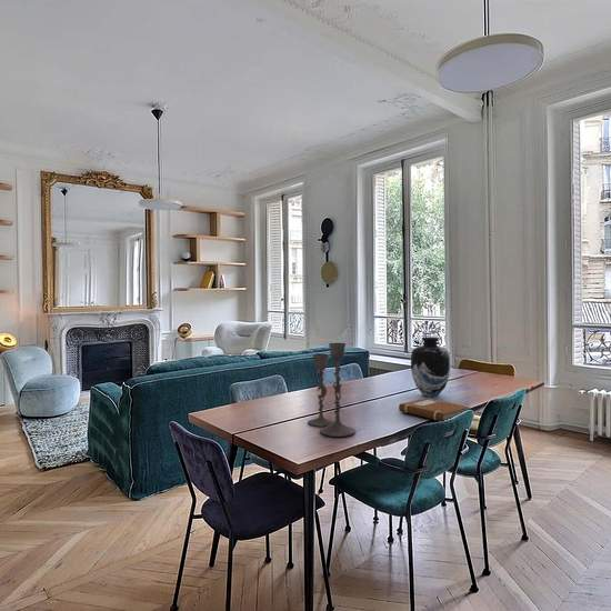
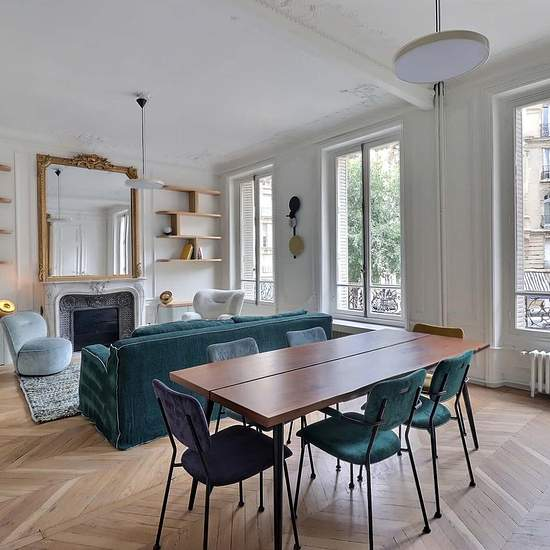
- candlestick (325, 388)
- vase (430, 365)
- notebook (432, 409)
